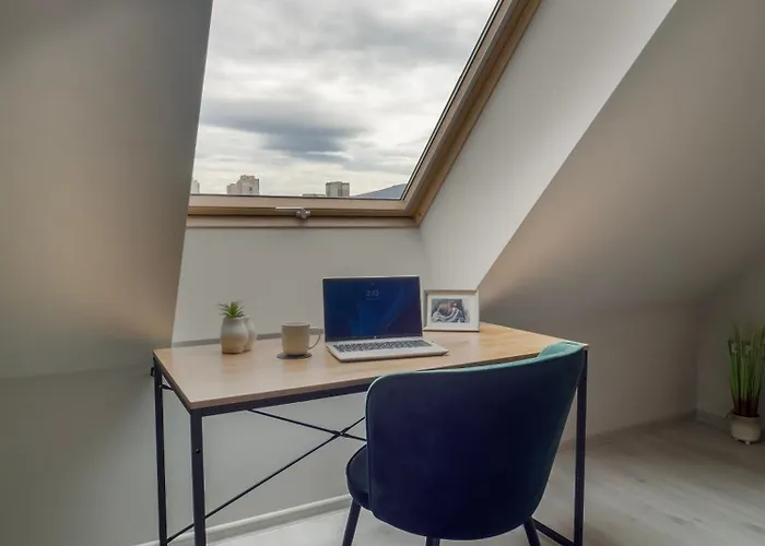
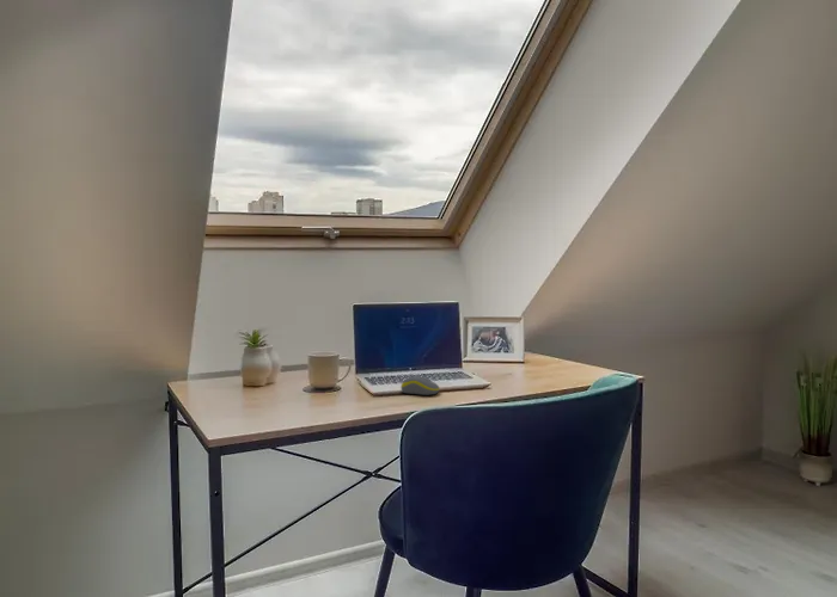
+ computer mouse (420, 384)
